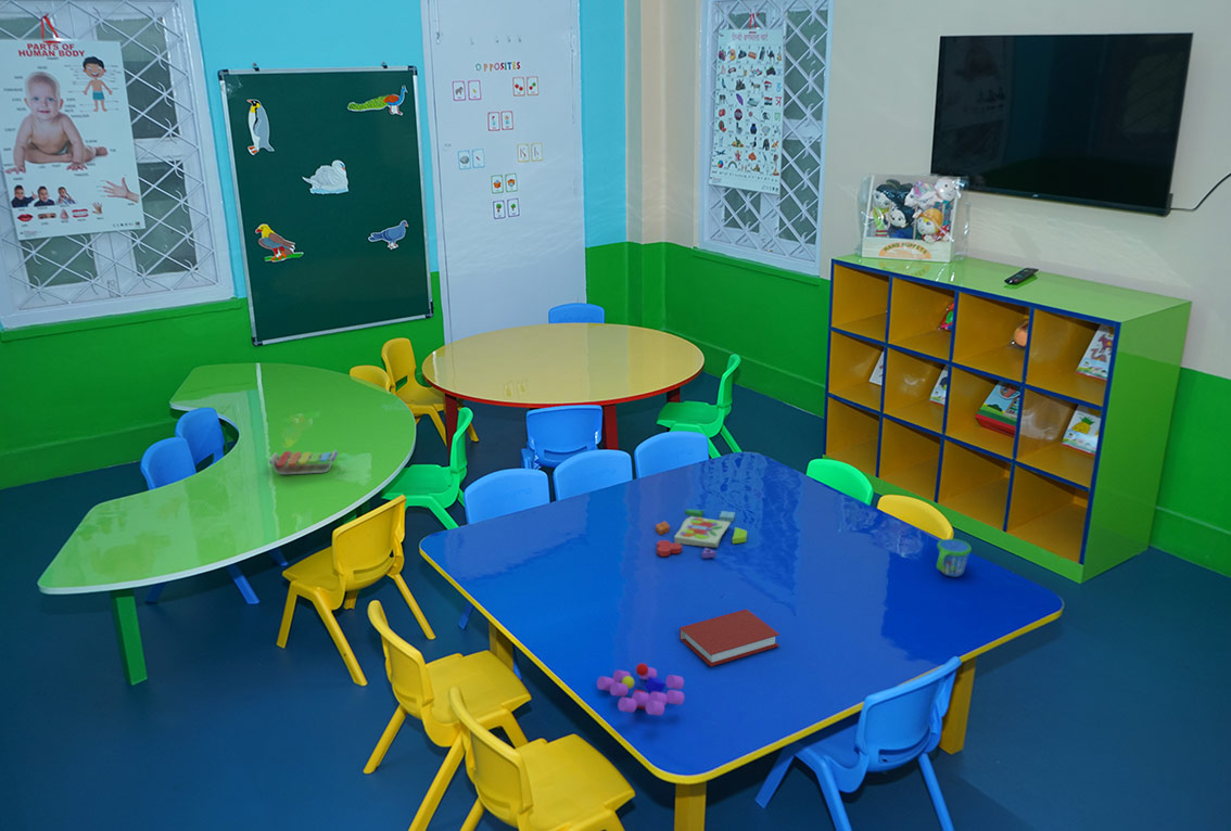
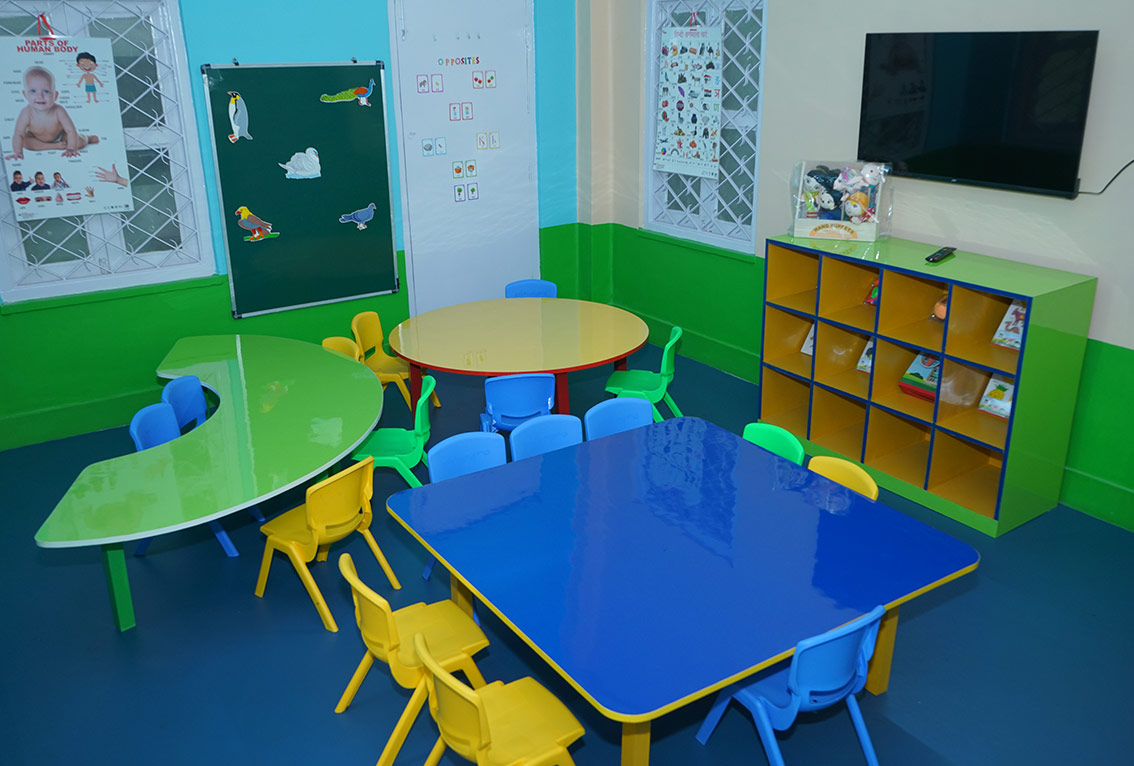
- book (728, 636)
- toy blocks (645, 688)
- pattern blocks set (700, 530)
- toy xylophone (304, 460)
- snack cup (952, 559)
